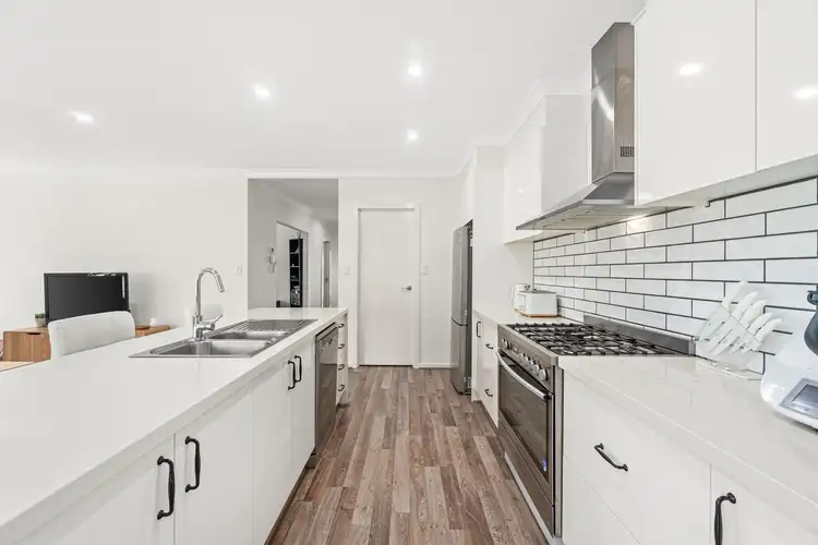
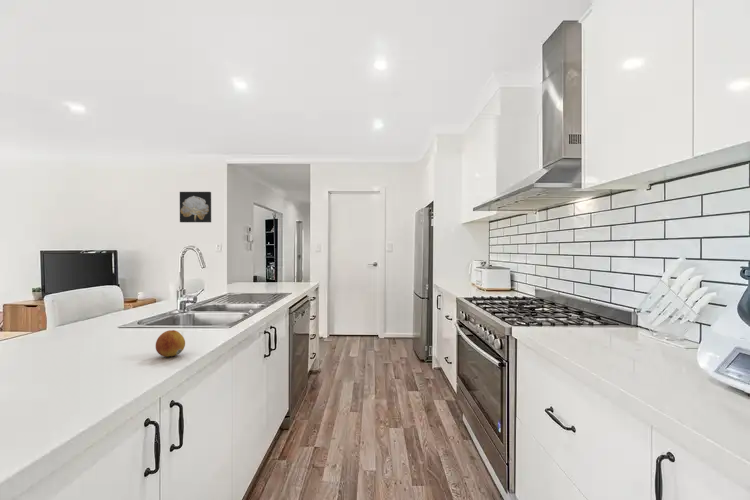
+ fruit (170, 342)
+ wall art (195, 207)
